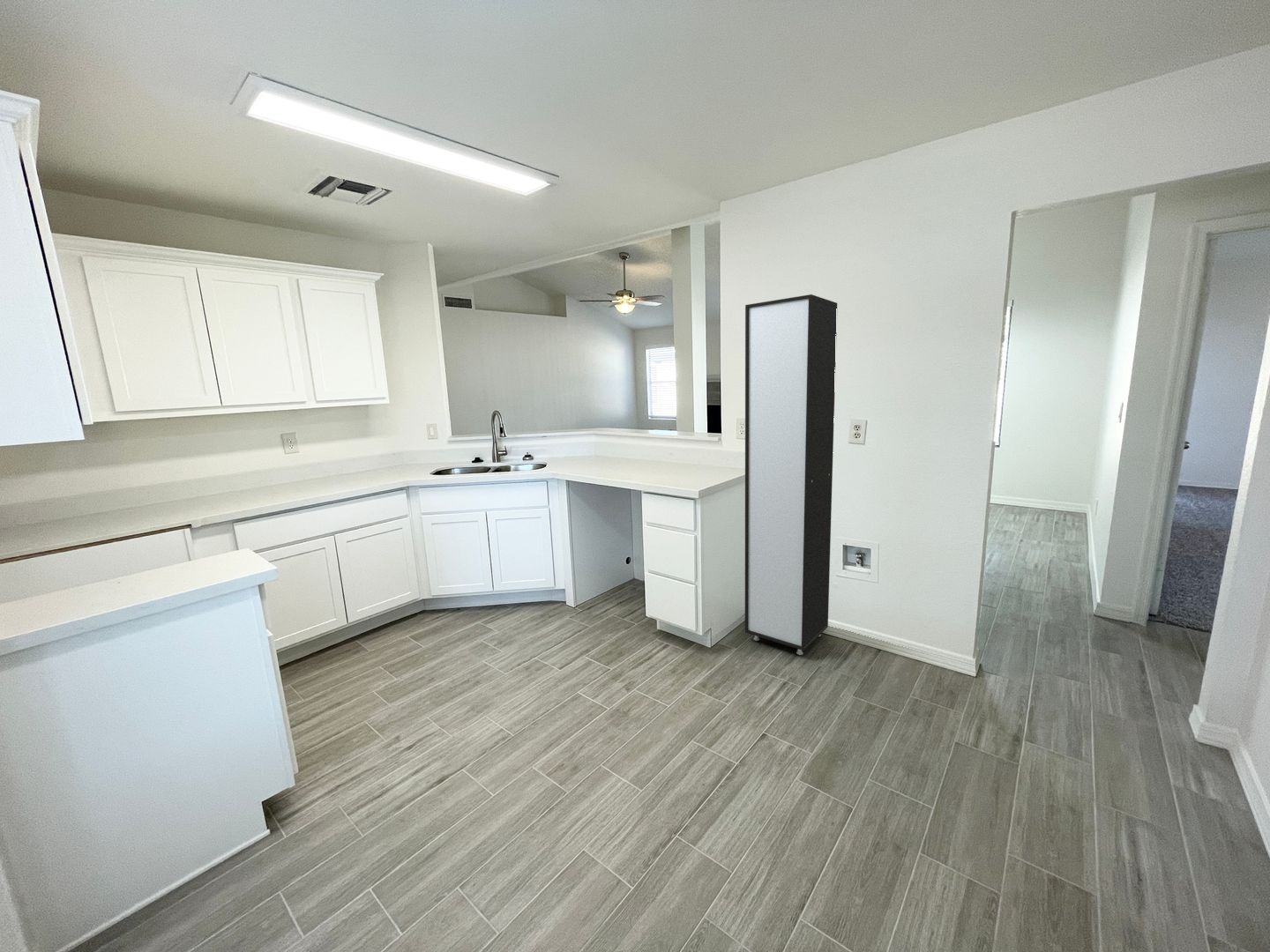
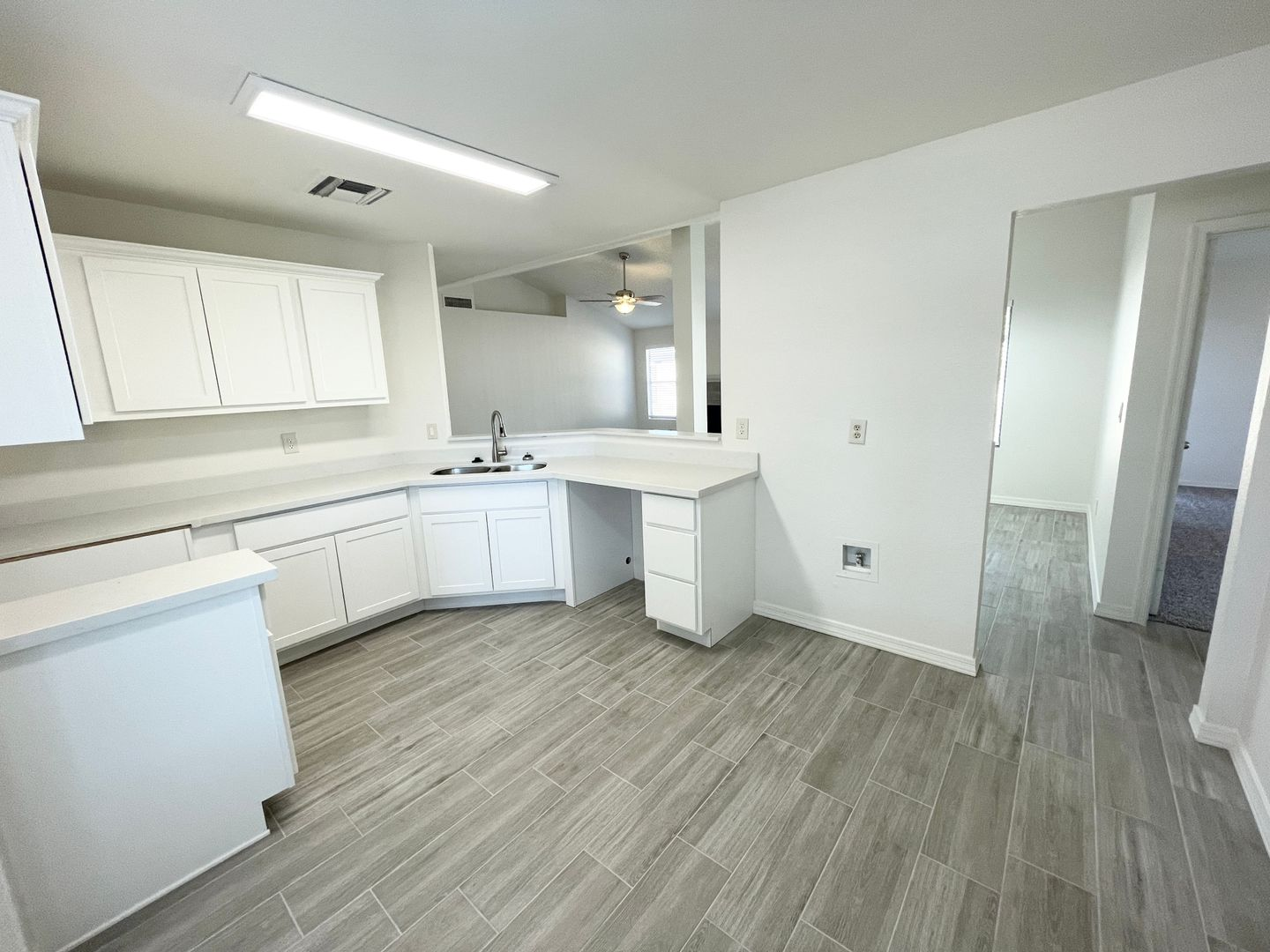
- cabinet (789, 480)
